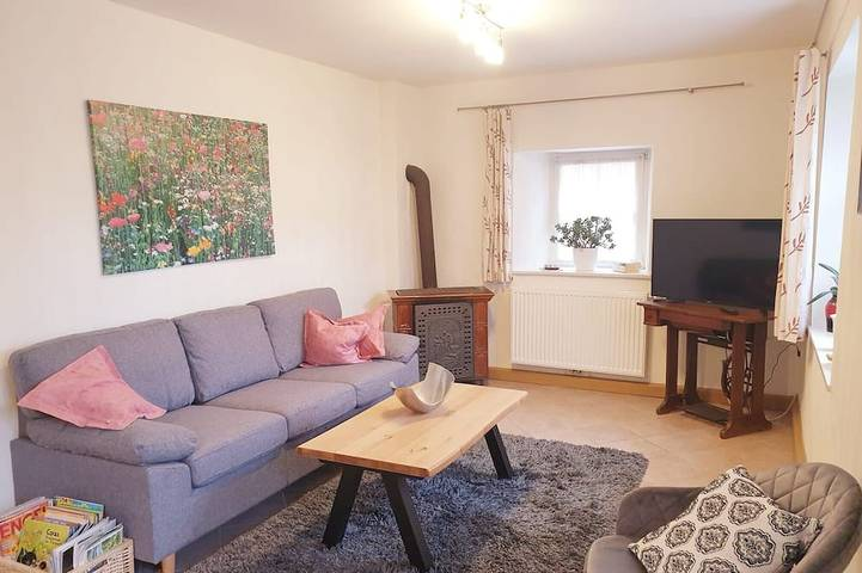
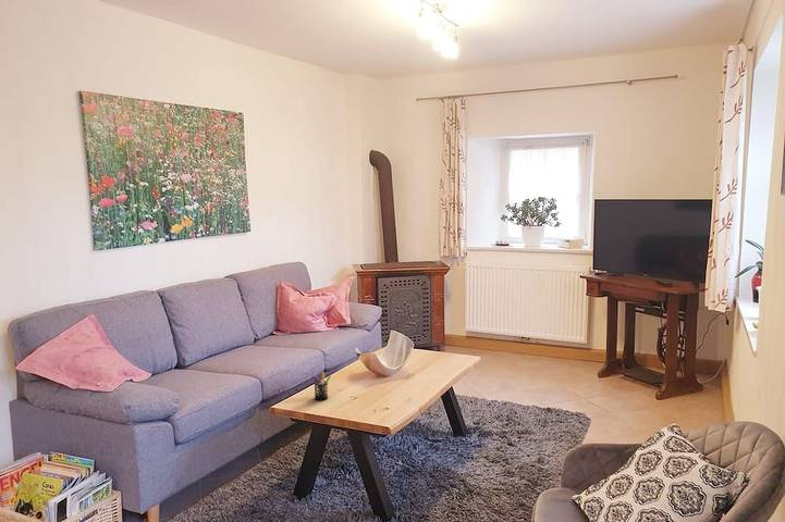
+ pen holder (322, 385)
